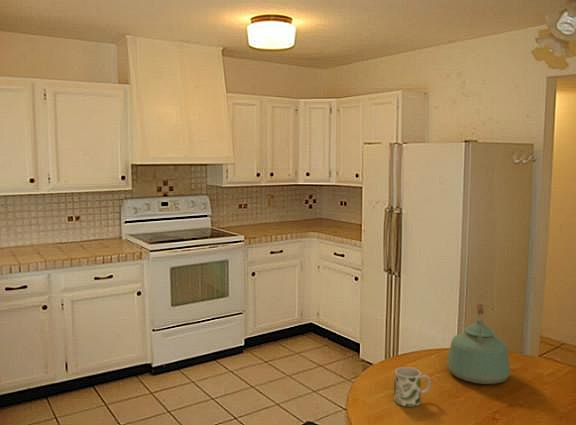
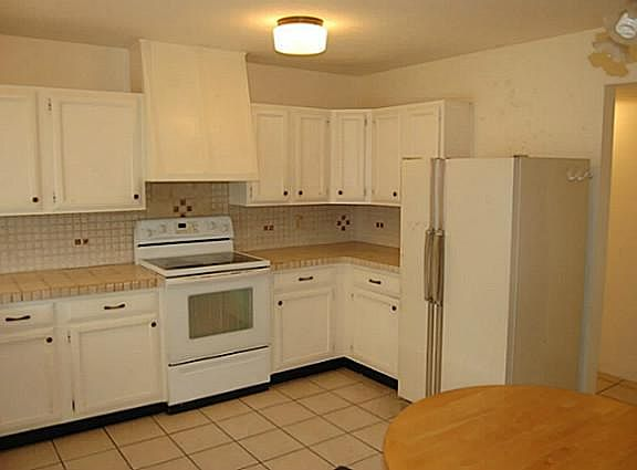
- mug (412, 385)
- kettle (478, 338)
